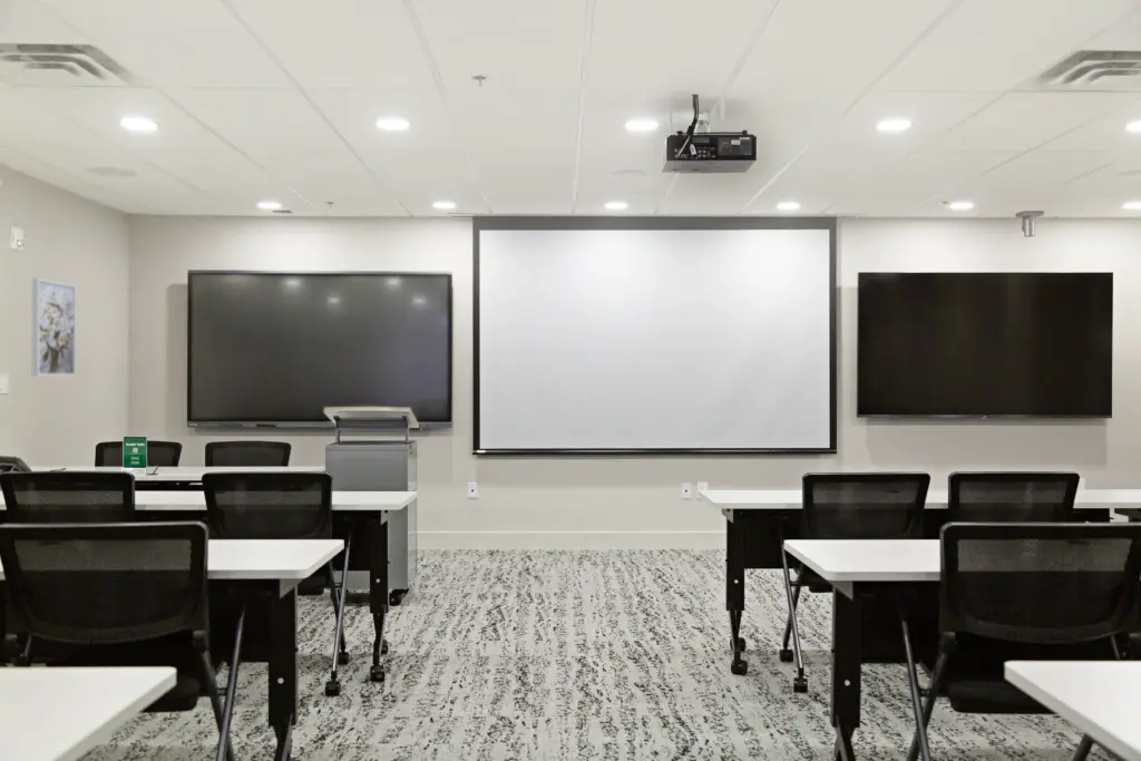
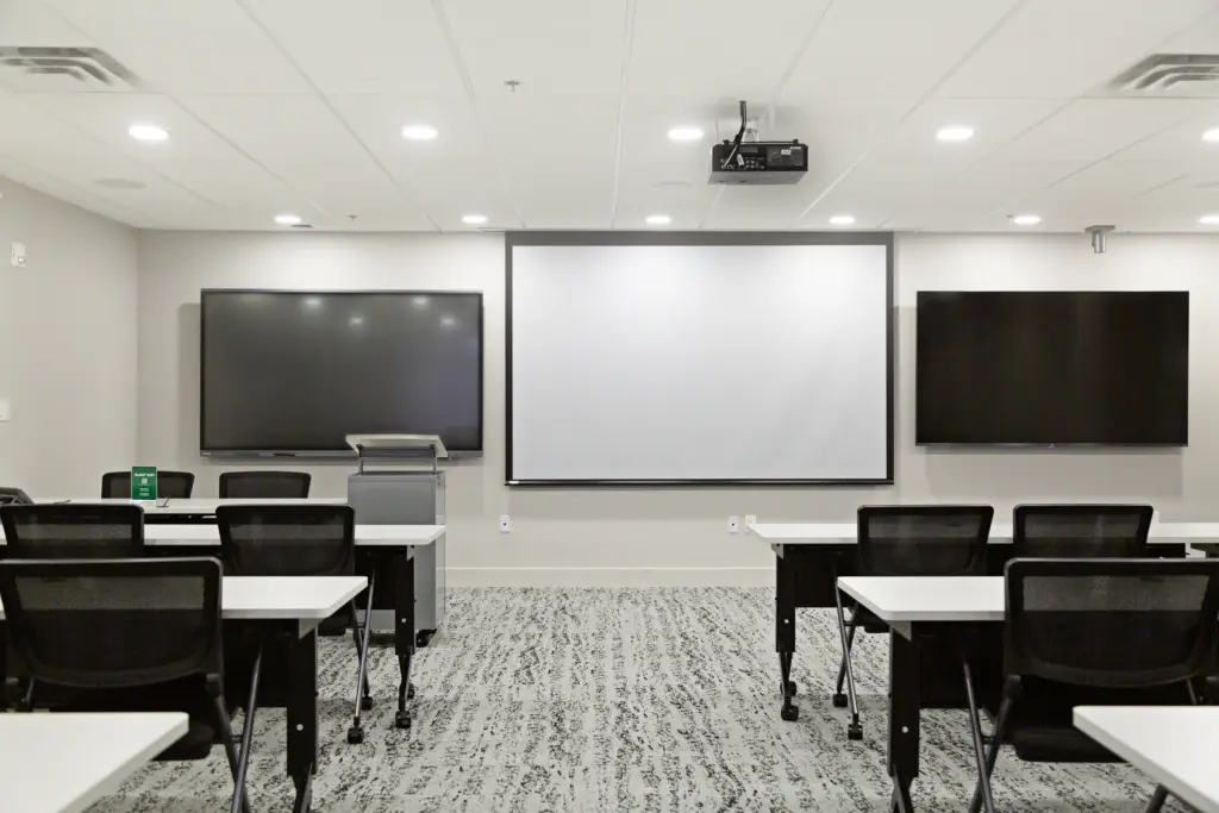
- wall art (55, 329)
